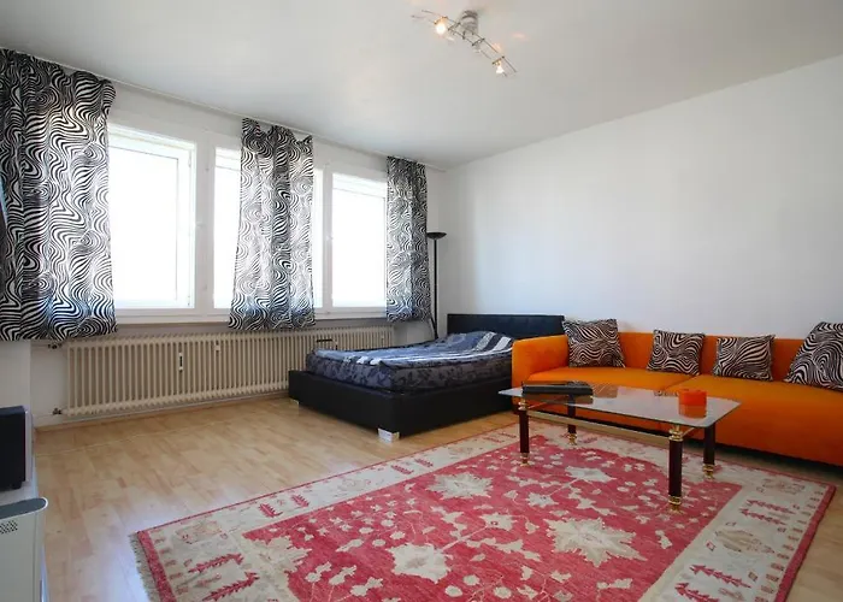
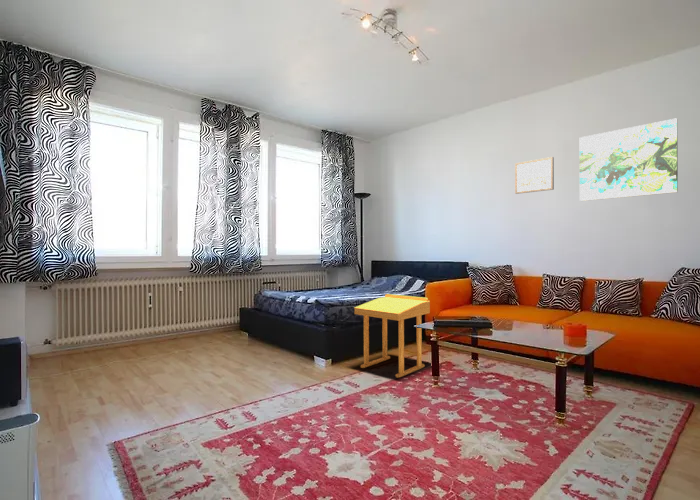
+ side table (386, 332)
+ wall art (533, 176)
+ wall art (625, 162)
